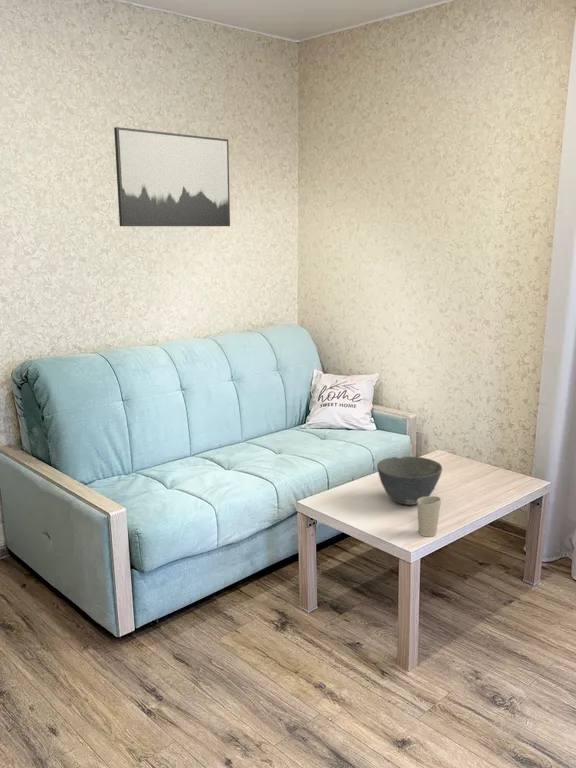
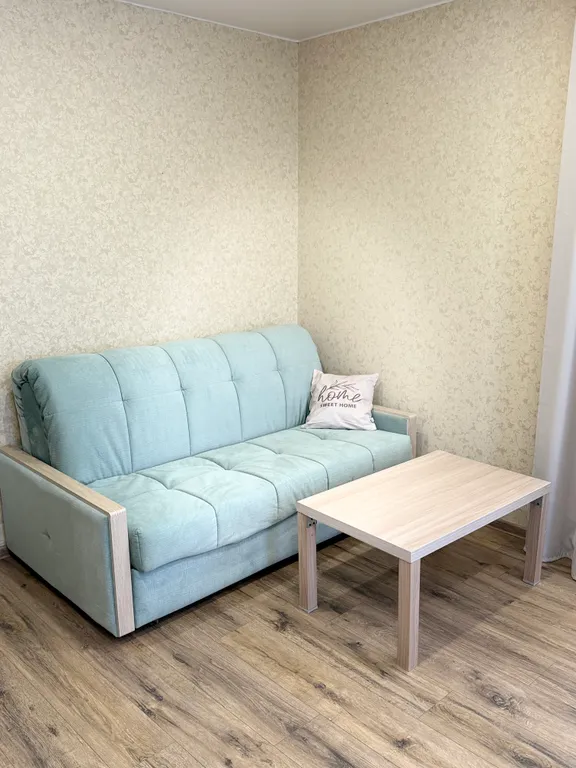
- bowl (408, 483)
- wall art (176, 180)
- cup (428, 515)
